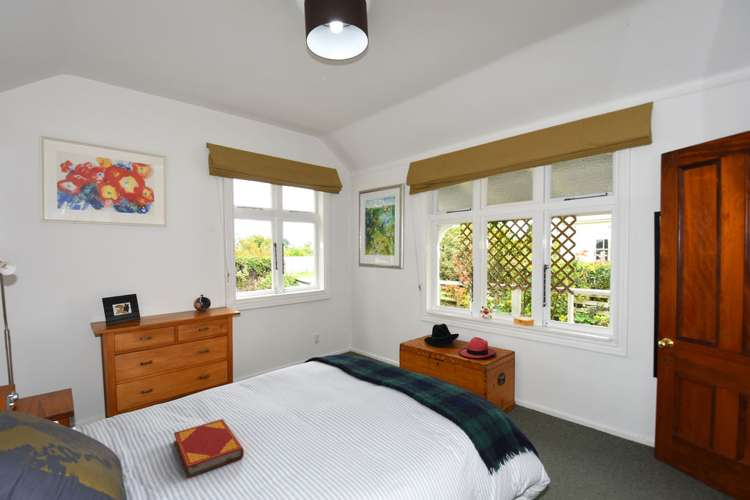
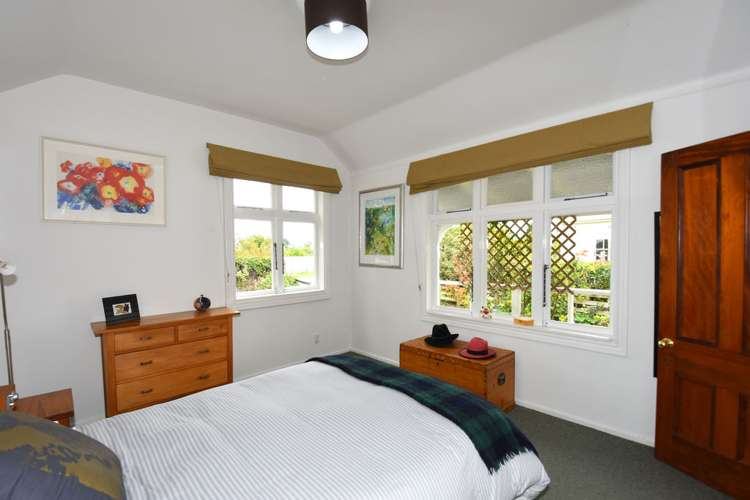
- hardback book (207, 444)
